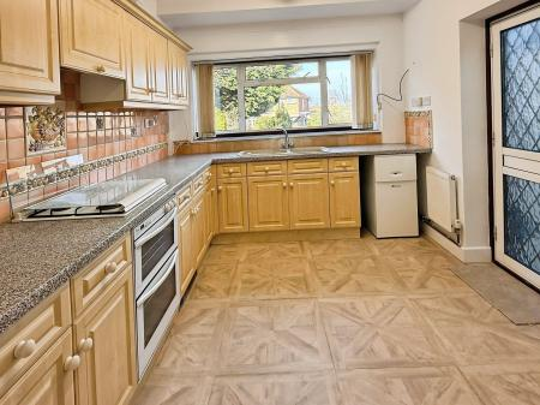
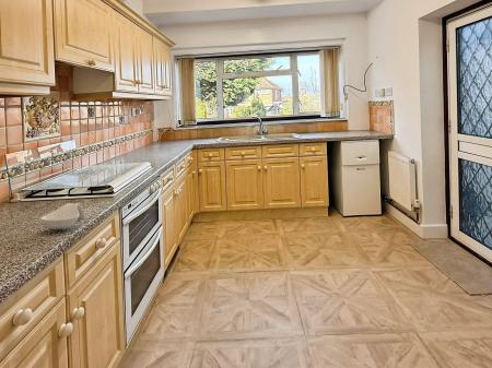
+ spoon rest (66, 214)
